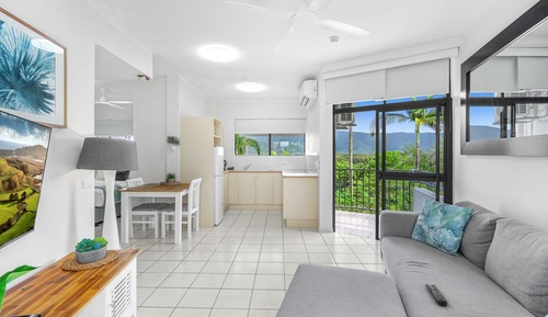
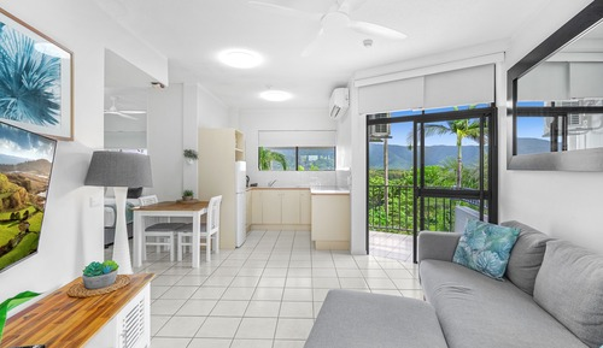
- remote control (435, 293)
